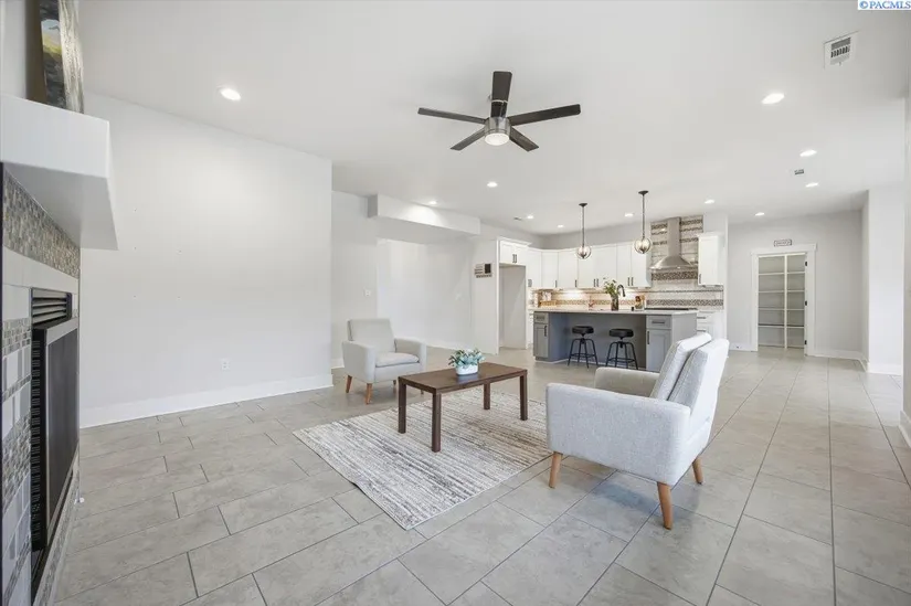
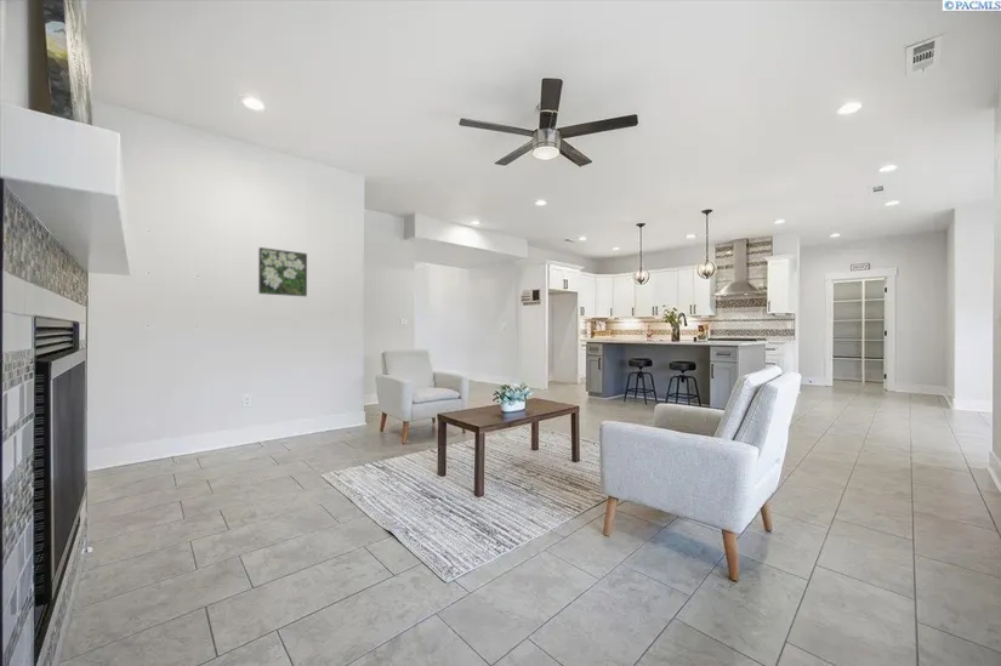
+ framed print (283, 272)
